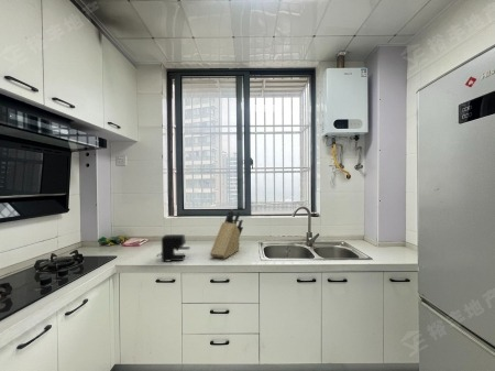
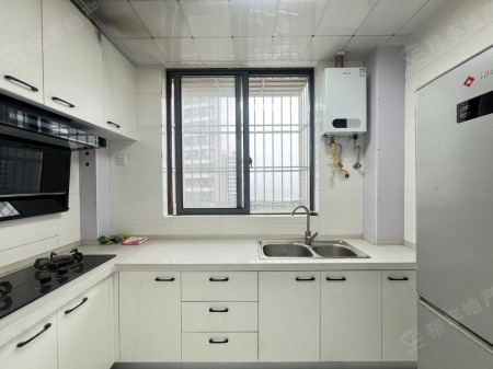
- coffee maker (174, 244)
- knife block (228, 231)
